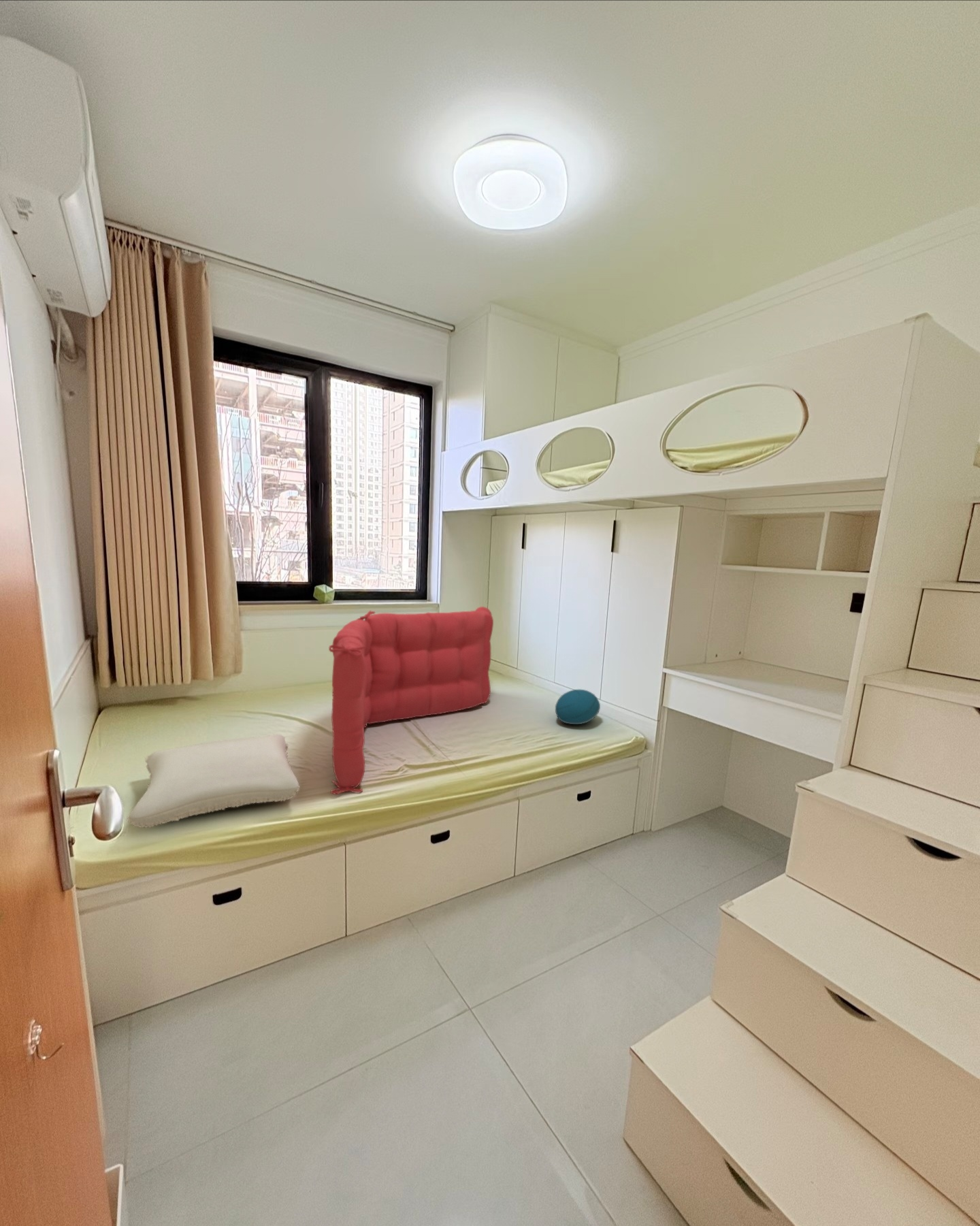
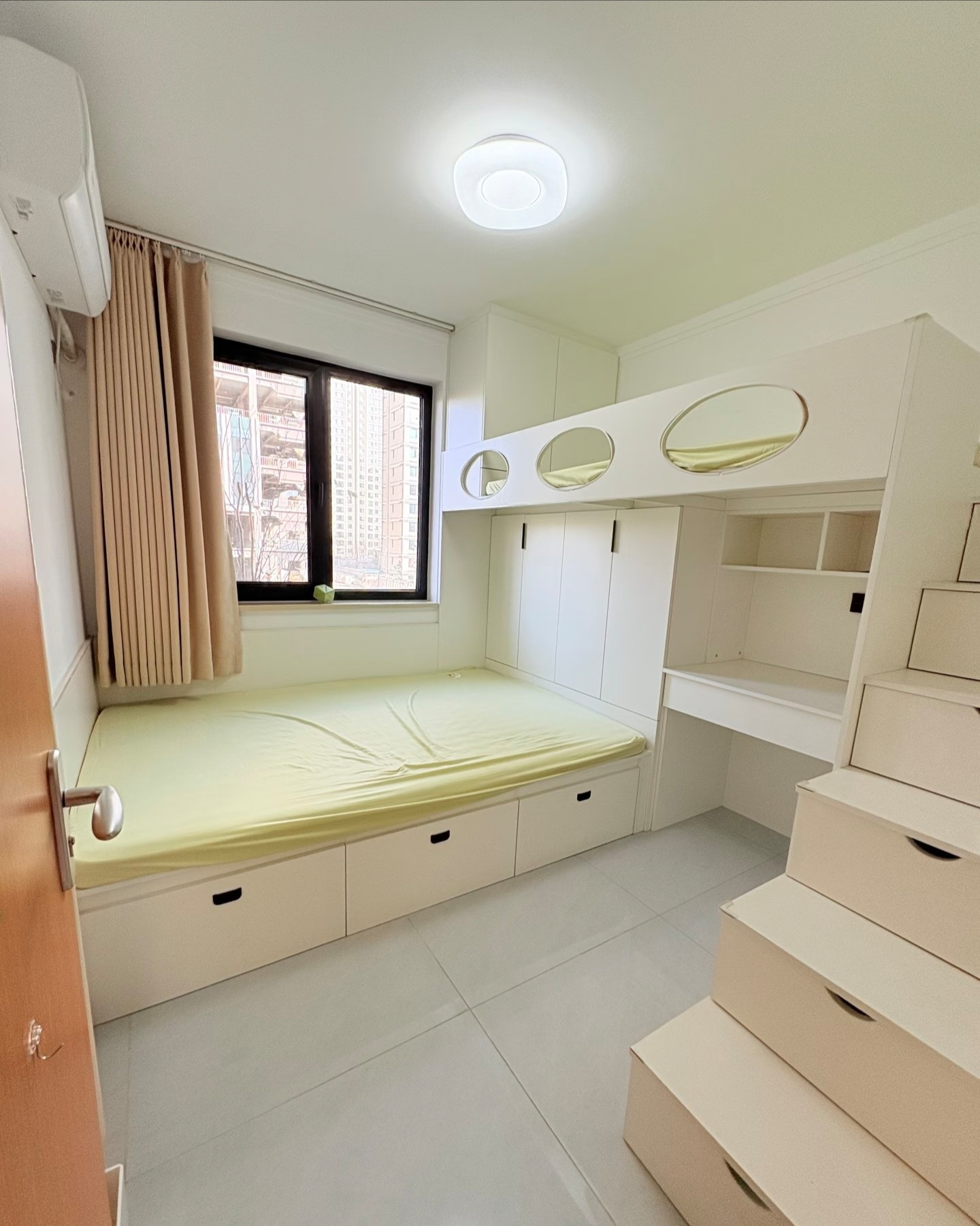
- pillow (220, 774)
- cushion (578, 705)
- seat cushion (430, 675)
